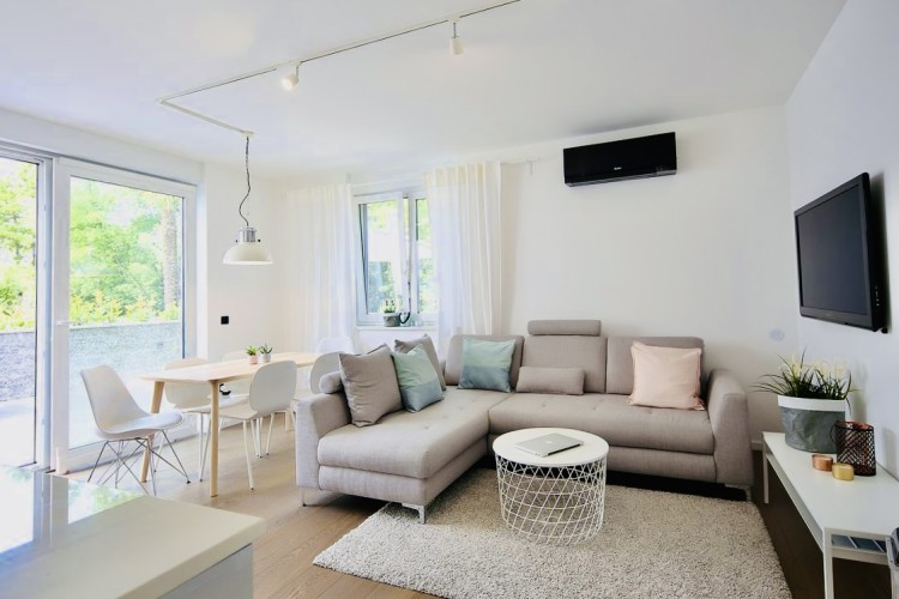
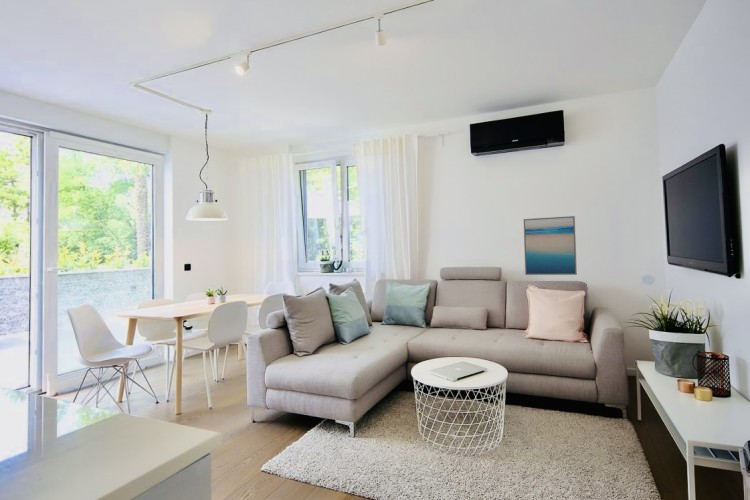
+ wall art (549, 246)
